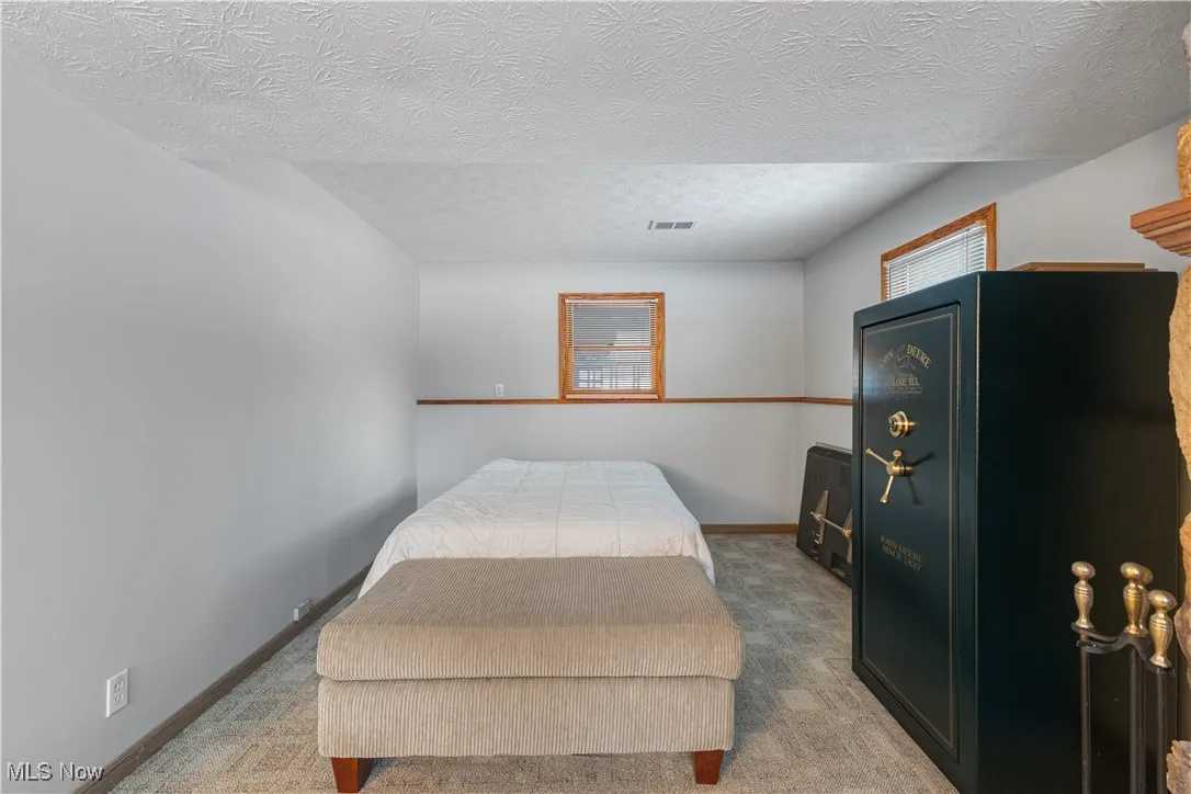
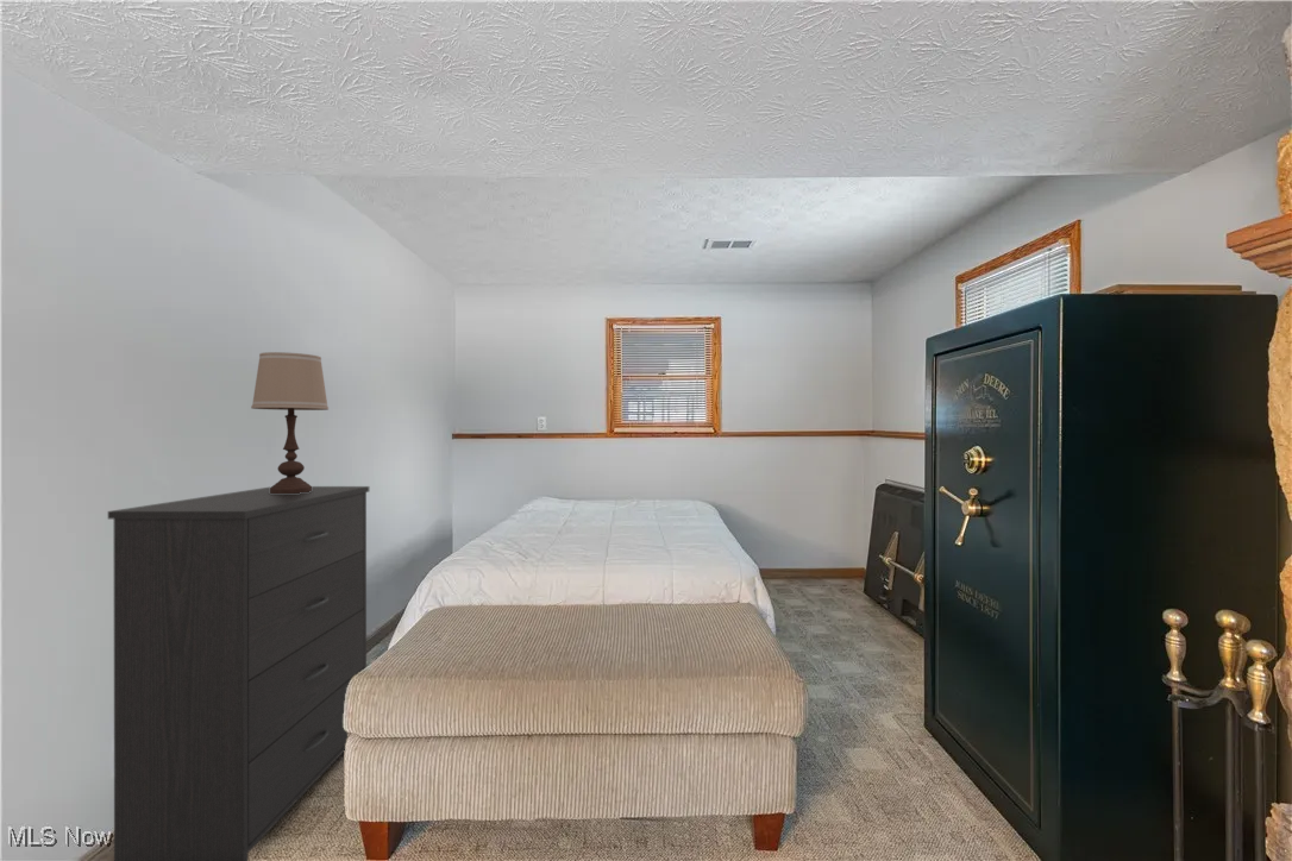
+ table lamp (290, 422)
+ dresser (264, 645)
